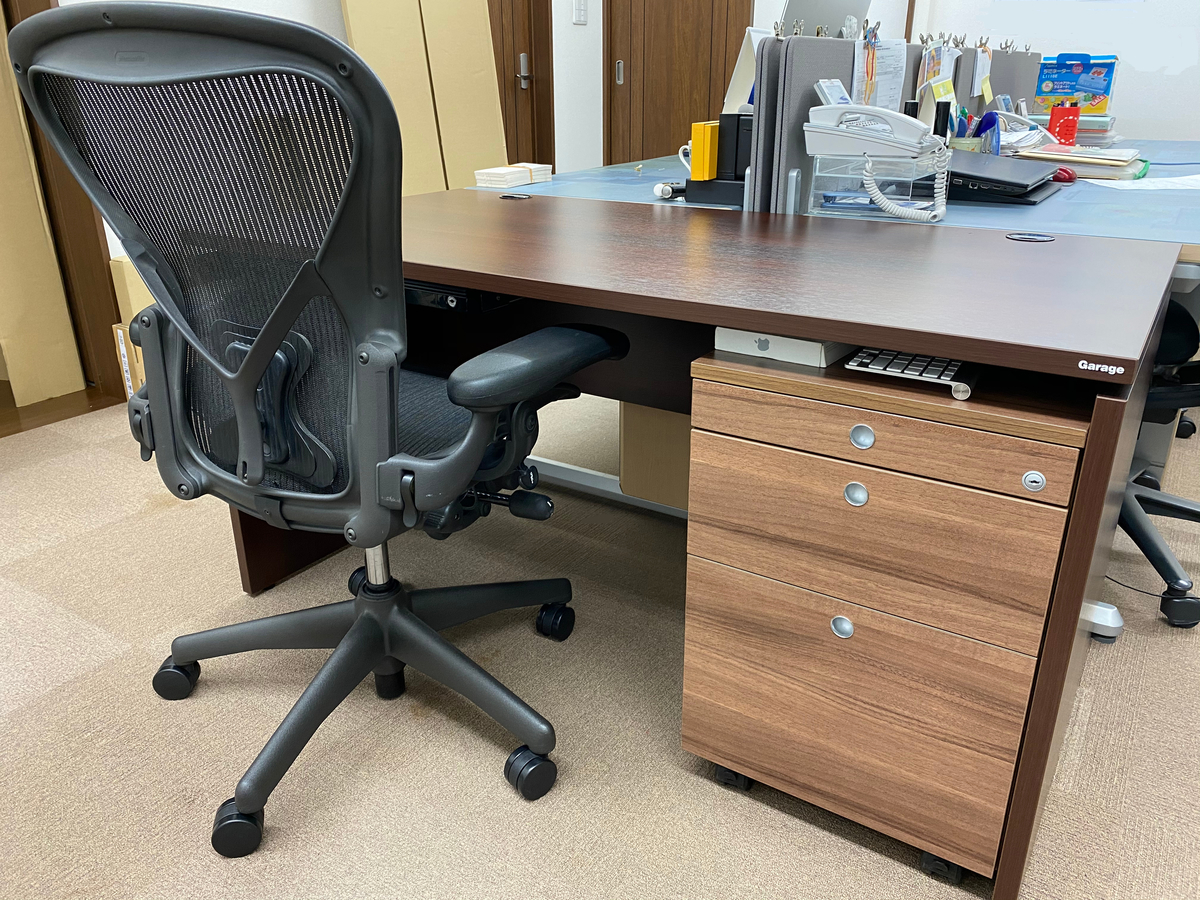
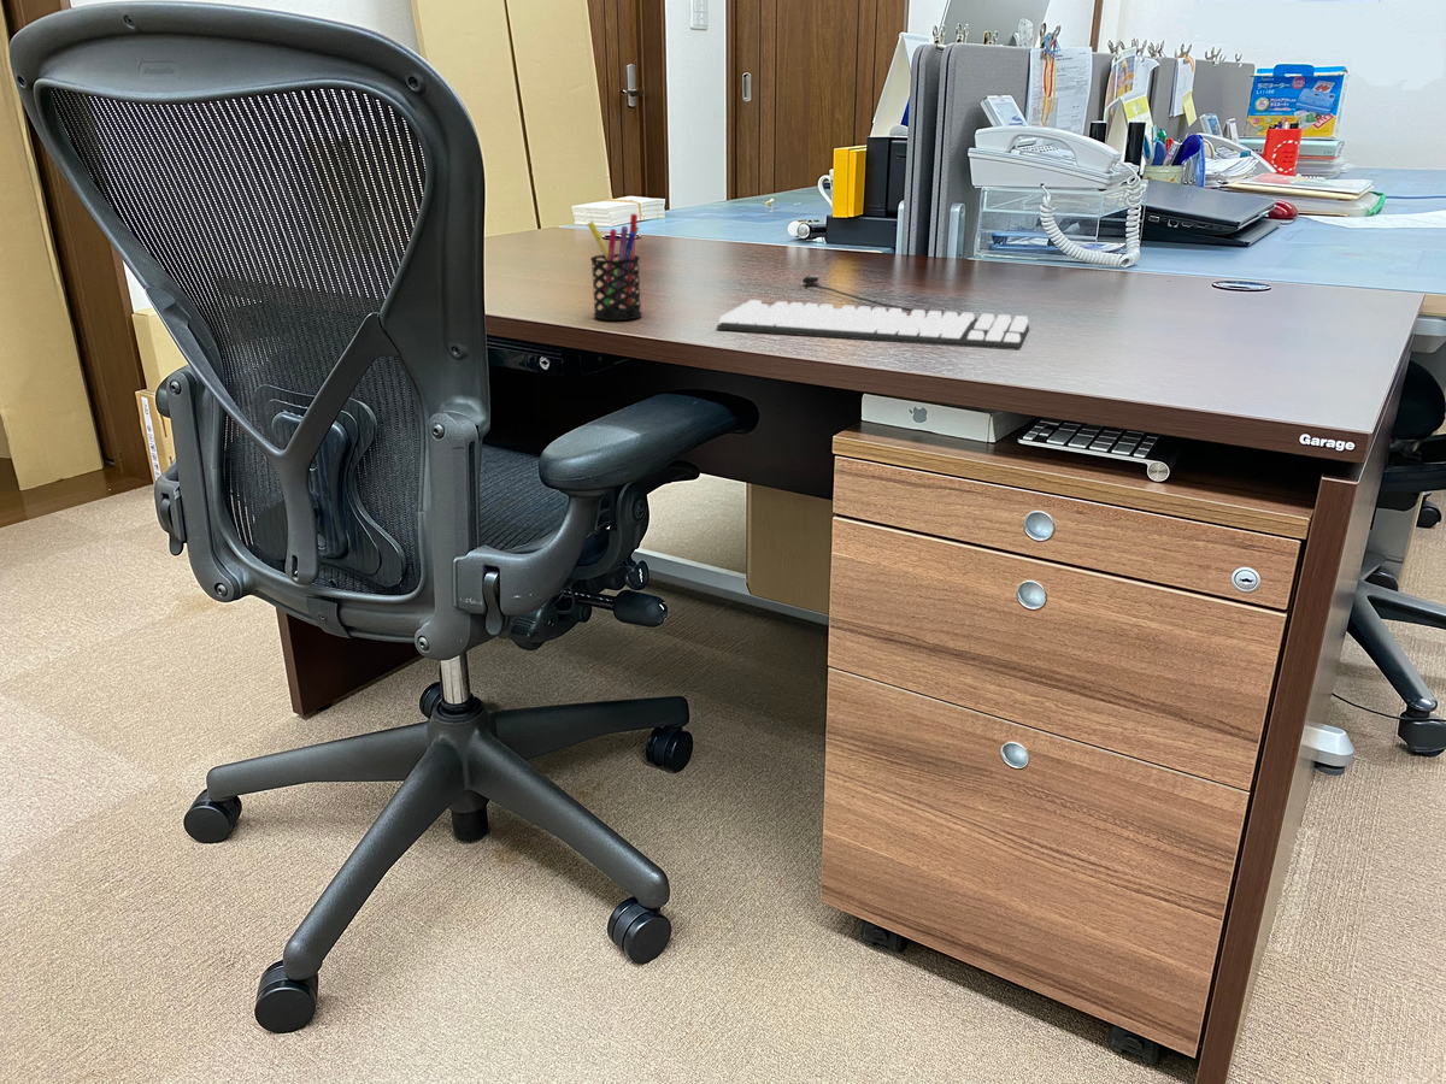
+ pen holder (621, 264)
+ keyboard (894, 306)
